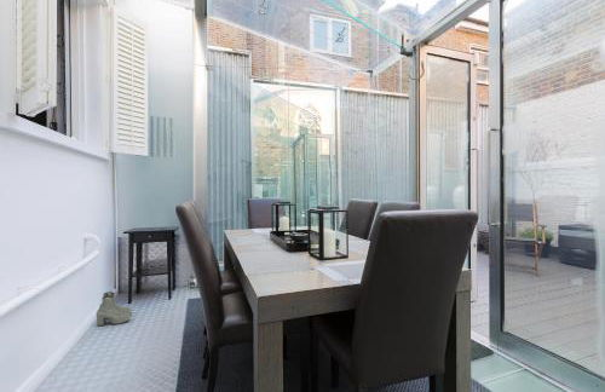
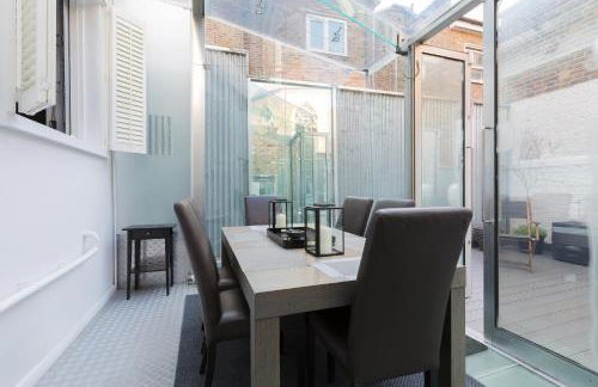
- boots (114, 306)
